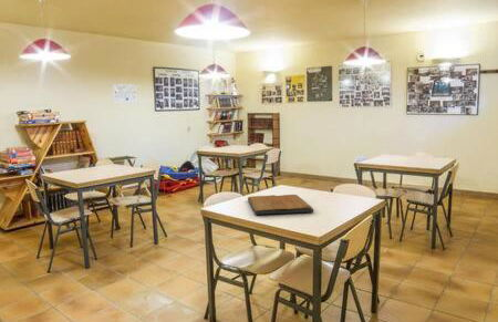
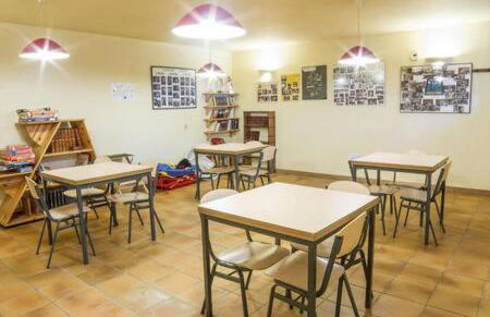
- religious icon (278, 202)
